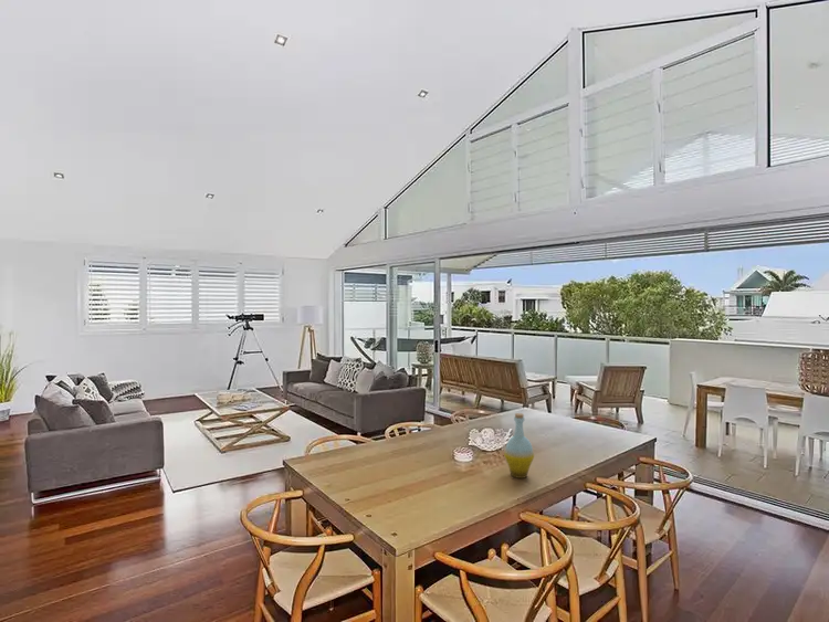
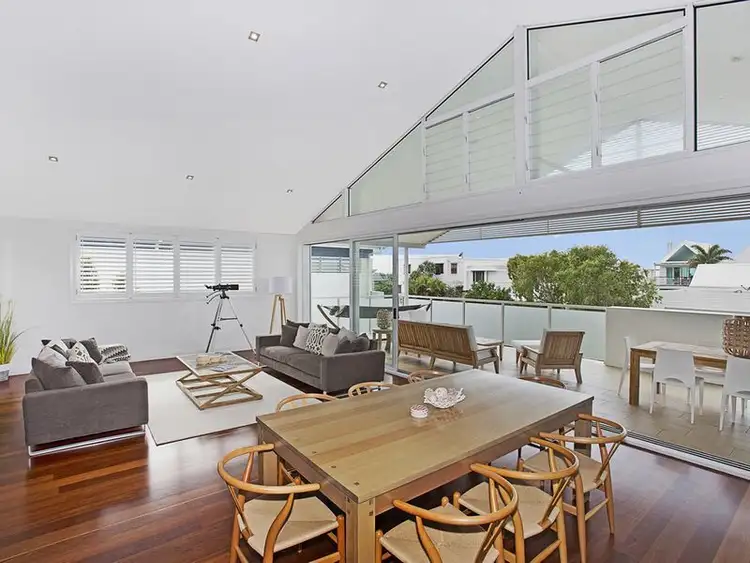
- bottle (518, 444)
